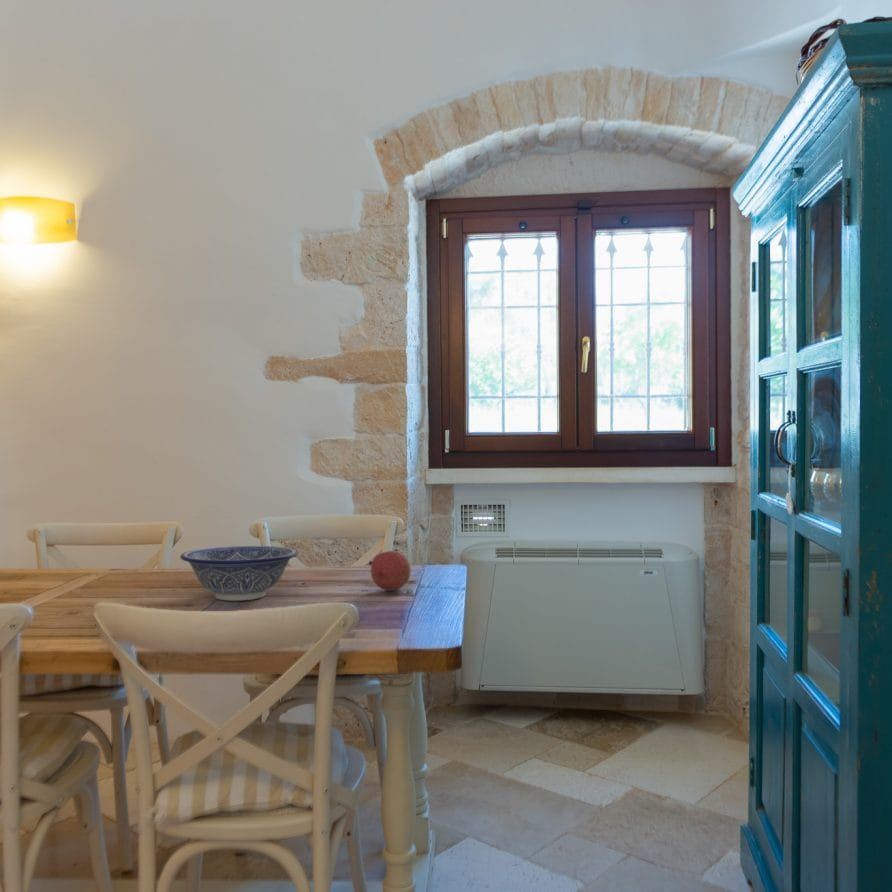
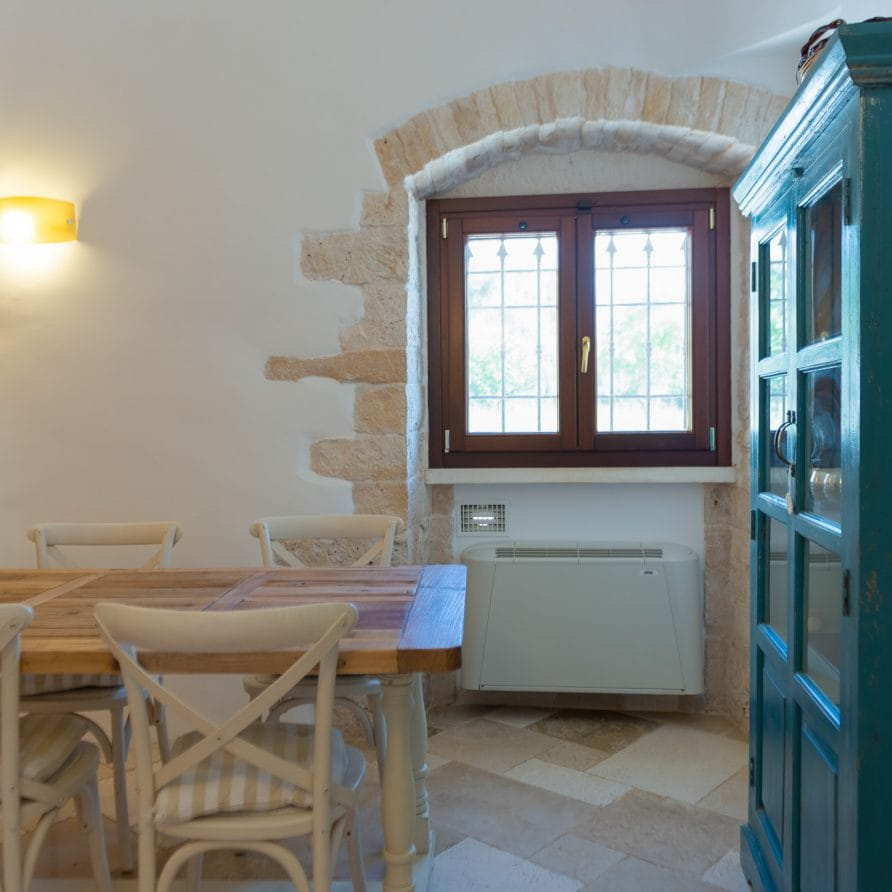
- decorative bowl (240, 574)
- fruit (391, 570)
